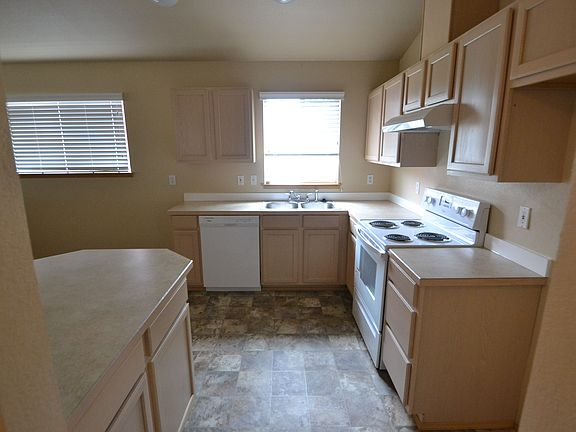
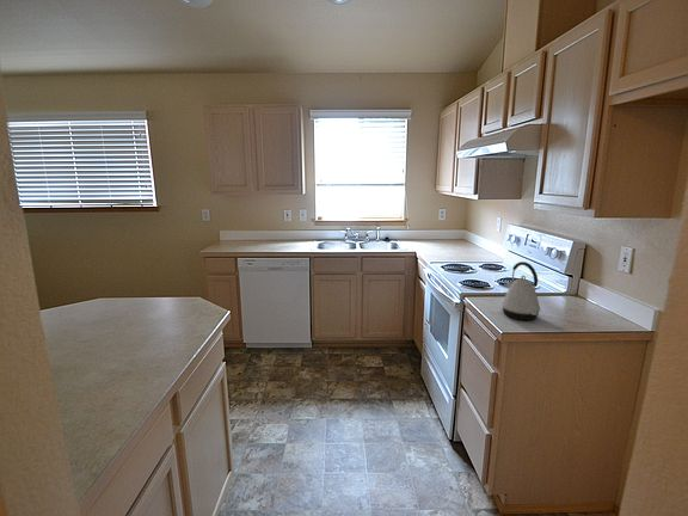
+ kettle (521, 288)
